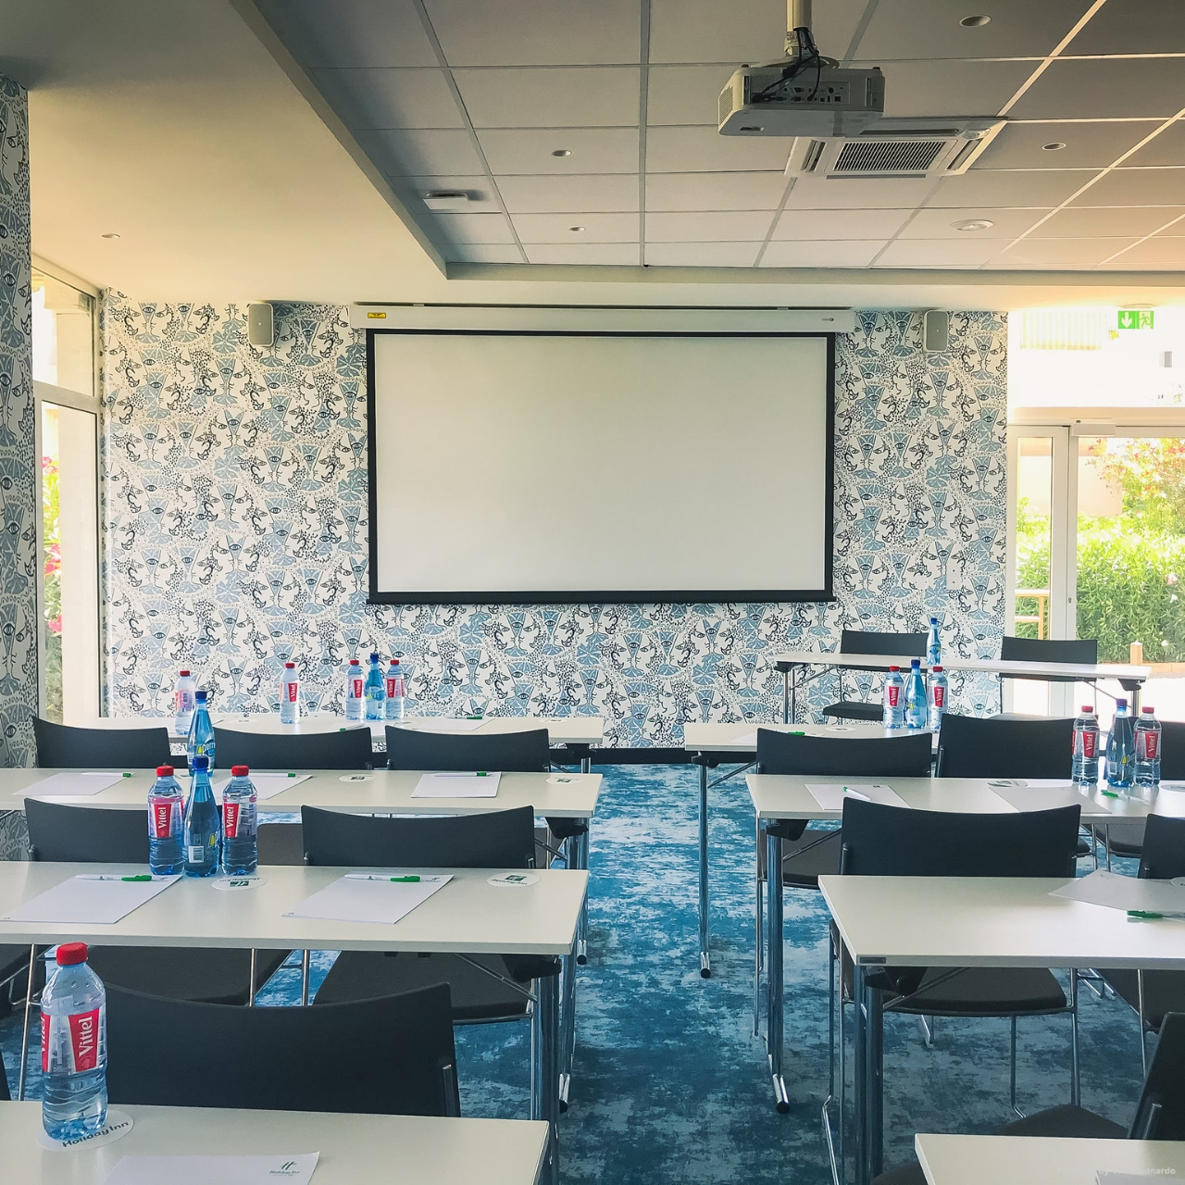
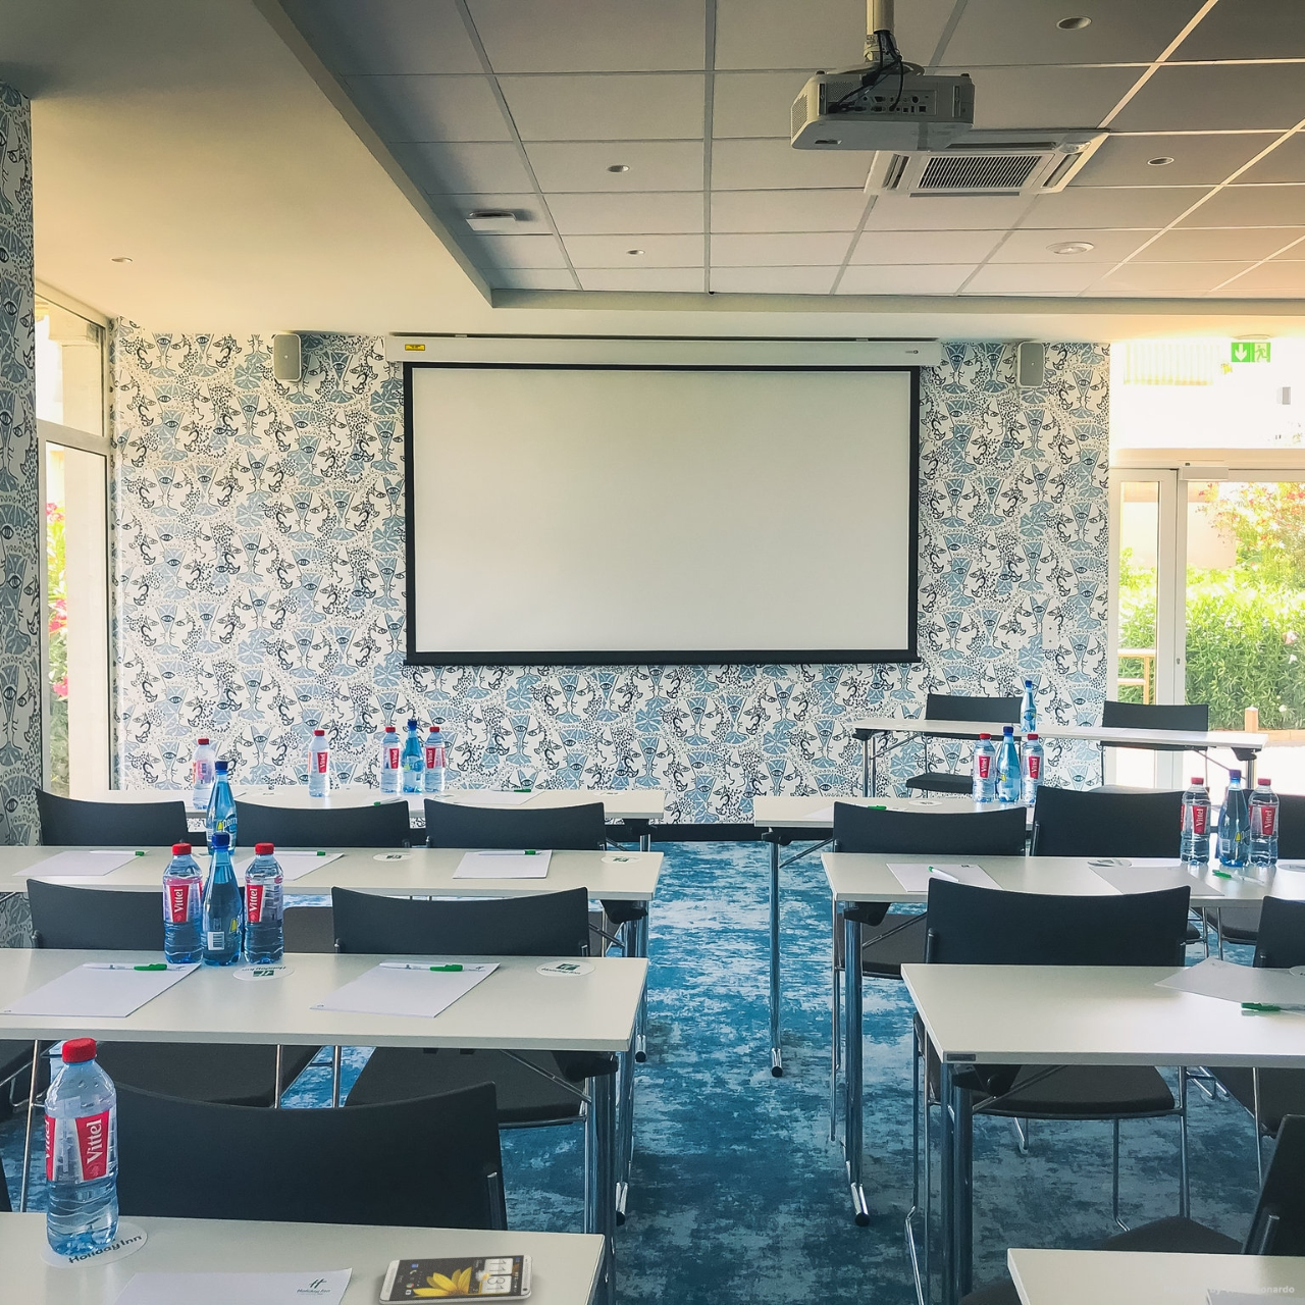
+ smartphone (458, 1280)
